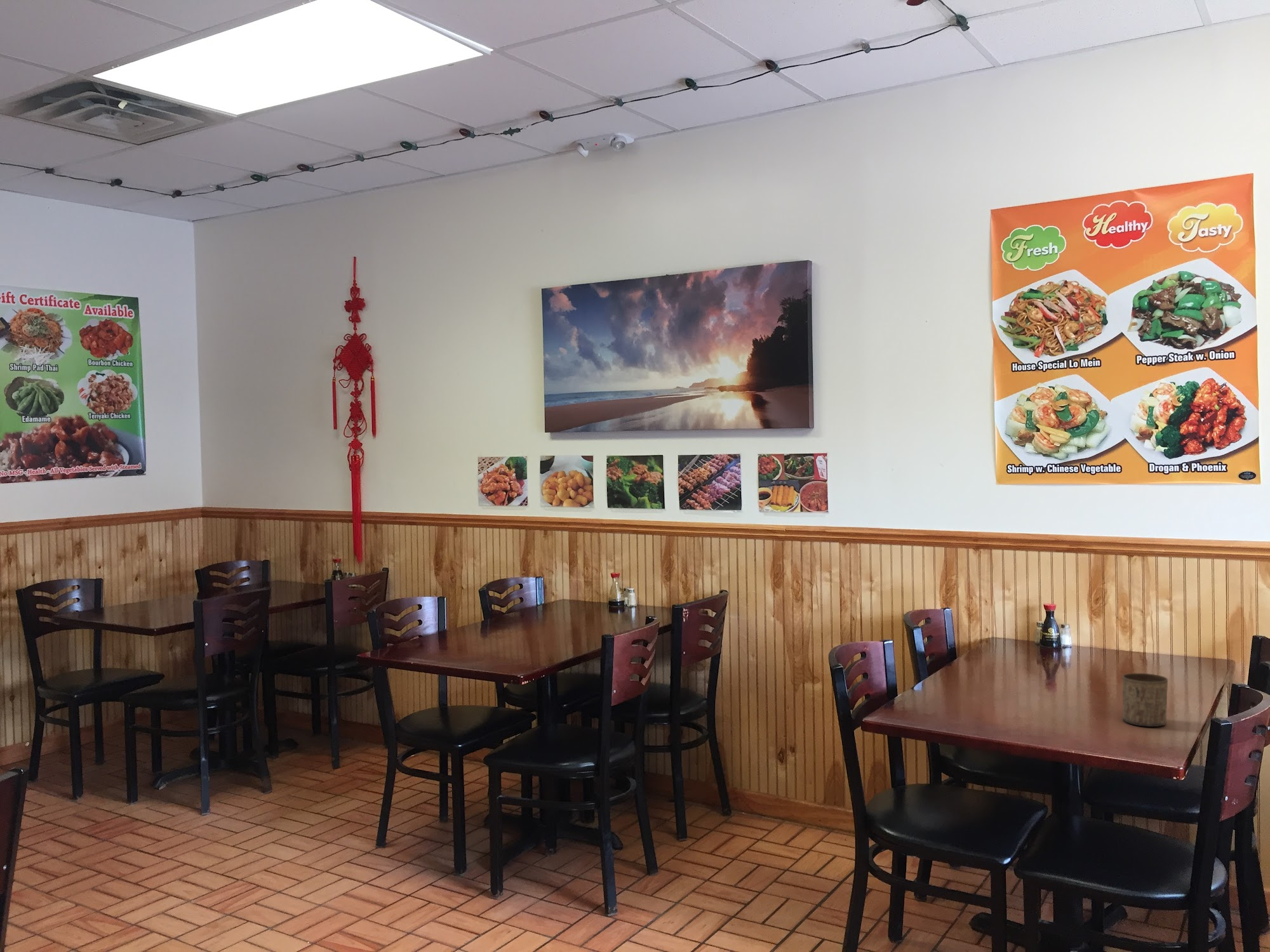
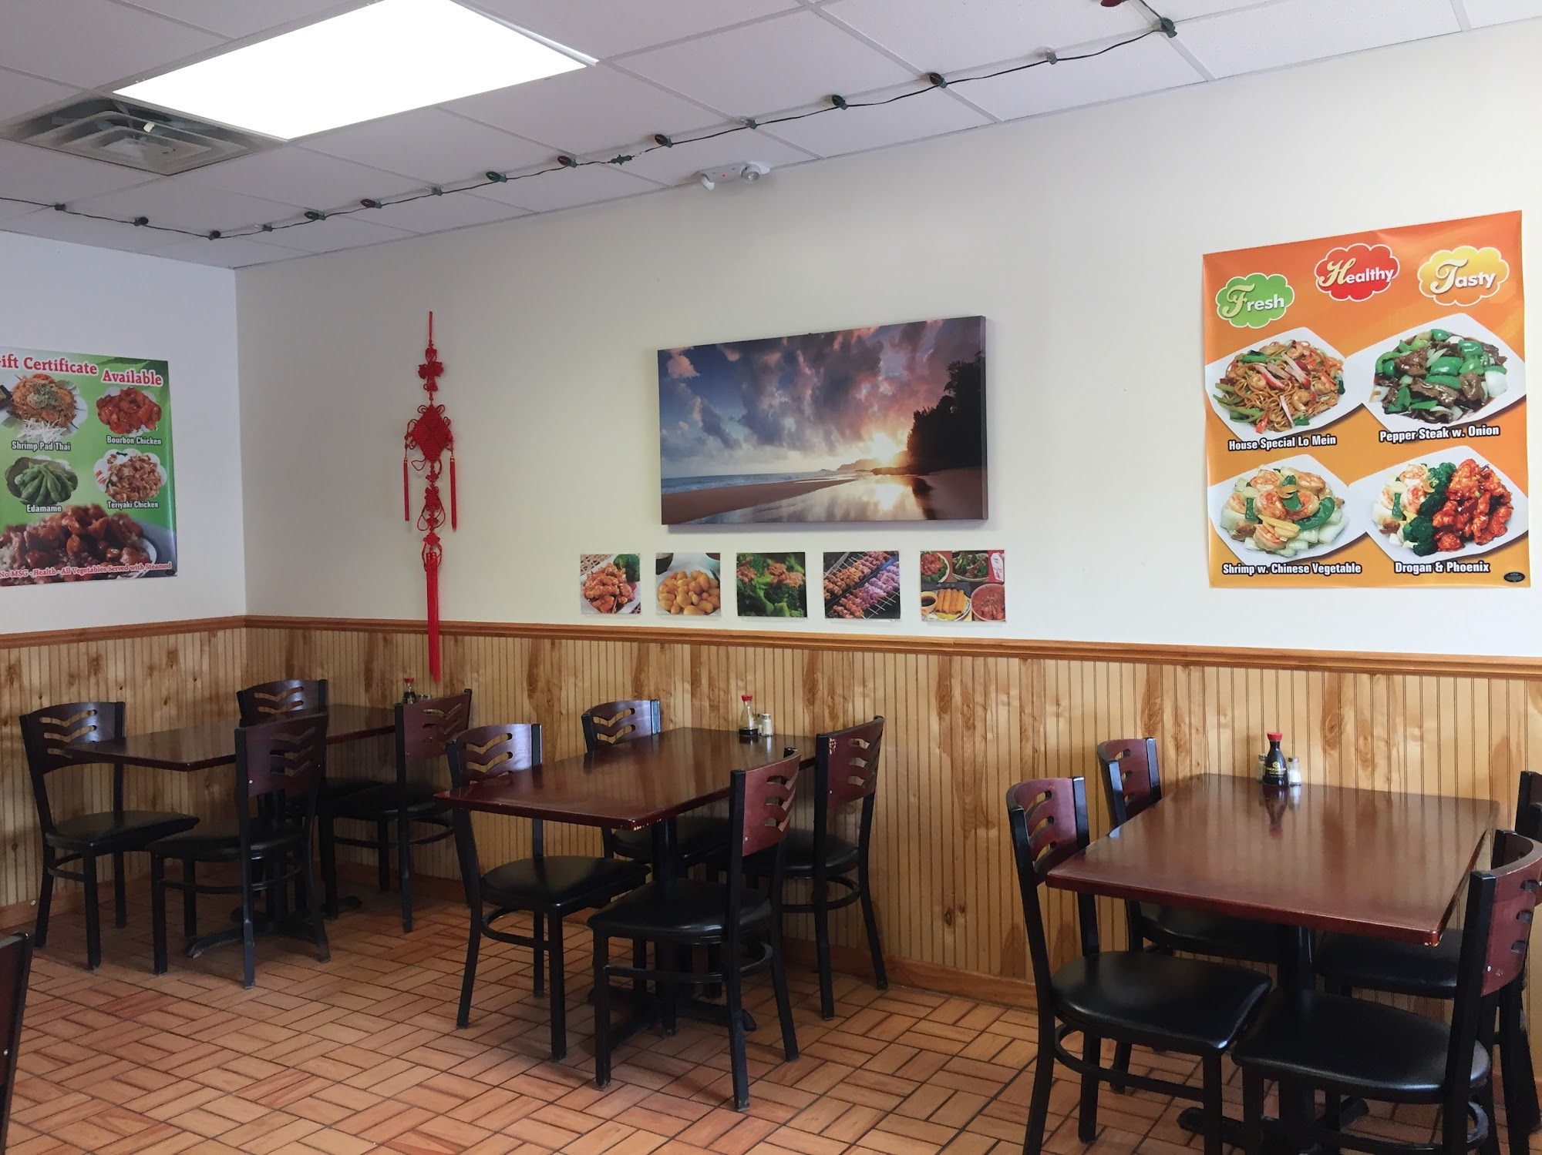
- cup (1145, 699)
